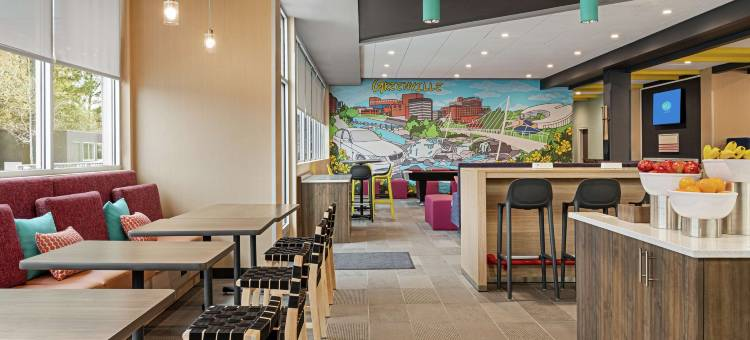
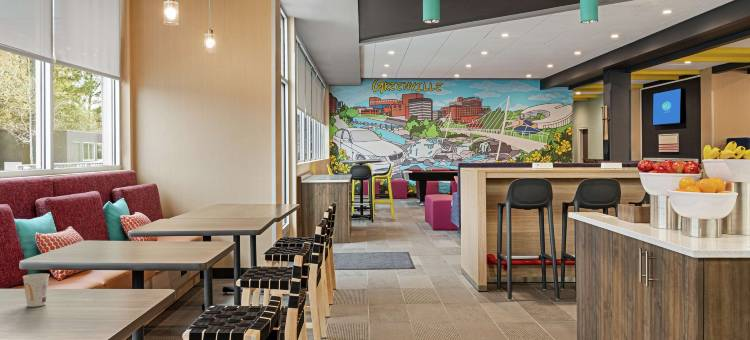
+ cup (36, 290)
